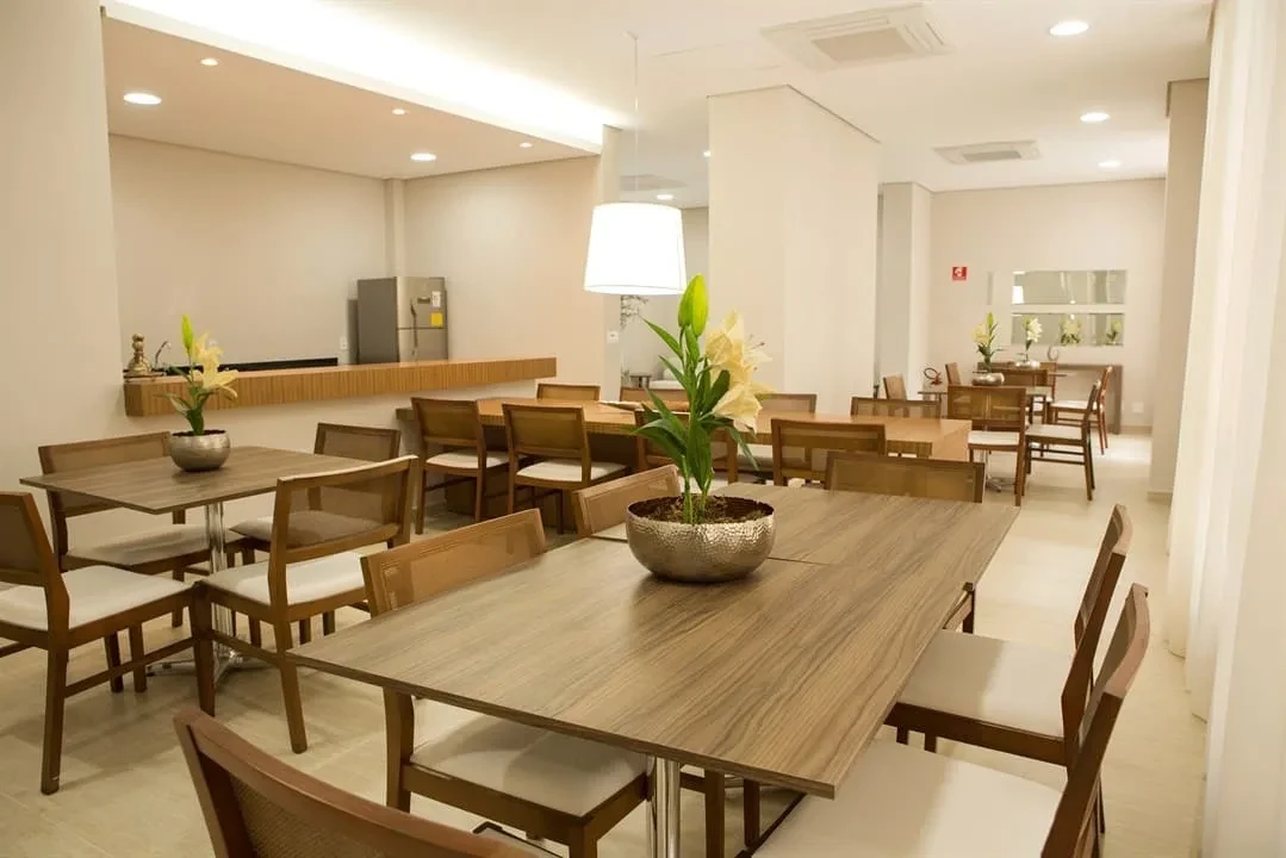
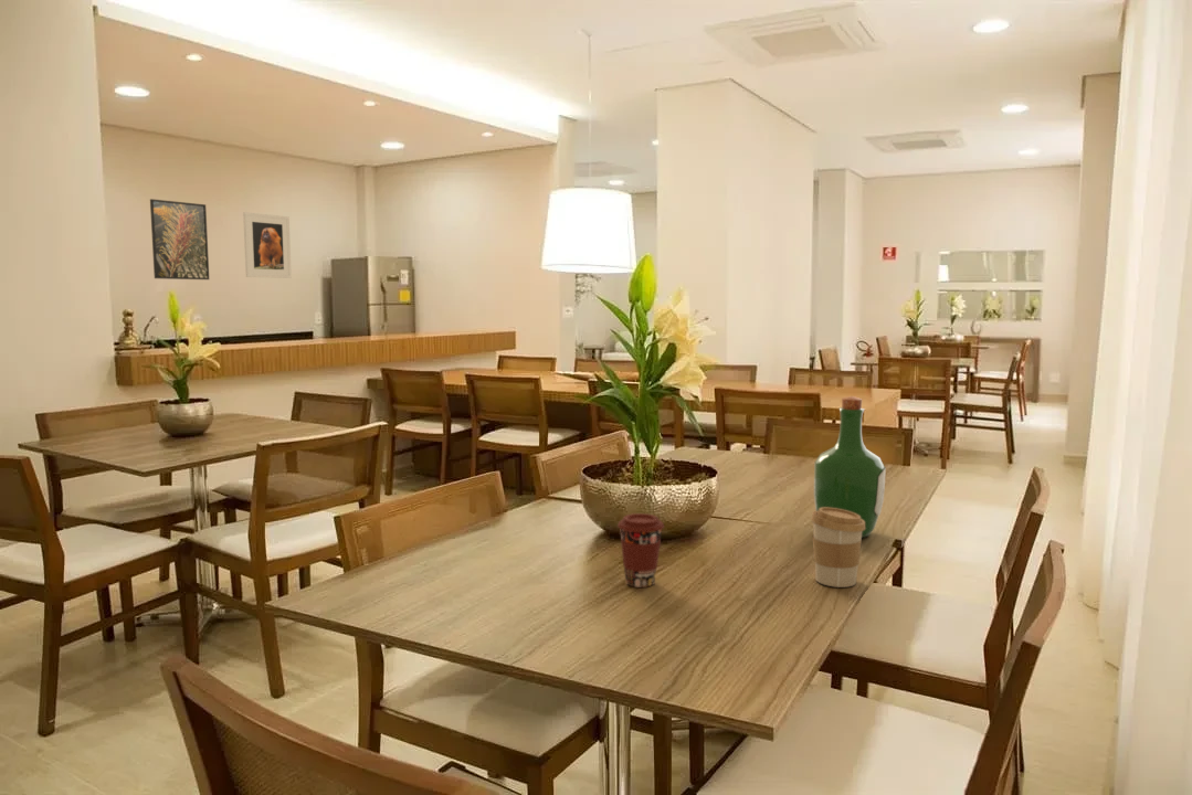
+ coffee cup (836, 545)
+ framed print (180, 241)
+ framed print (267, 246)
+ coffee cup (640, 550)
+ wine bottle (850, 465)
